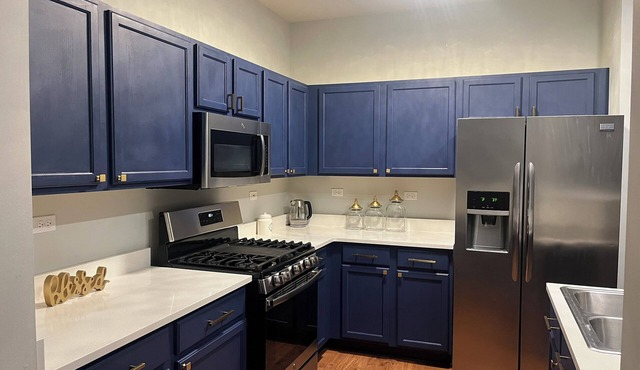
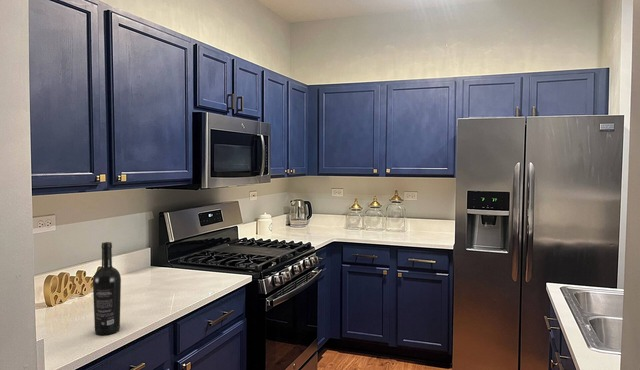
+ wine bottle (107, 287)
